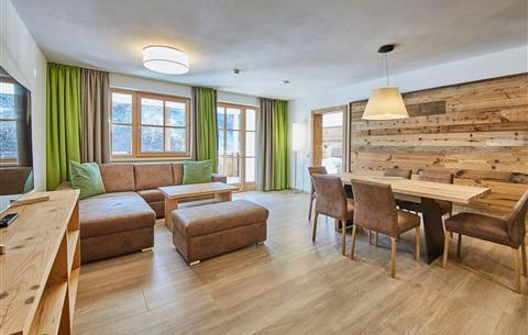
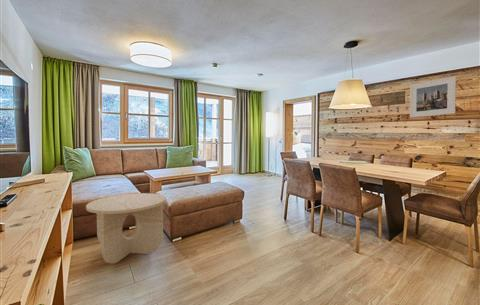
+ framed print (431, 98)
+ side table (135, 226)
